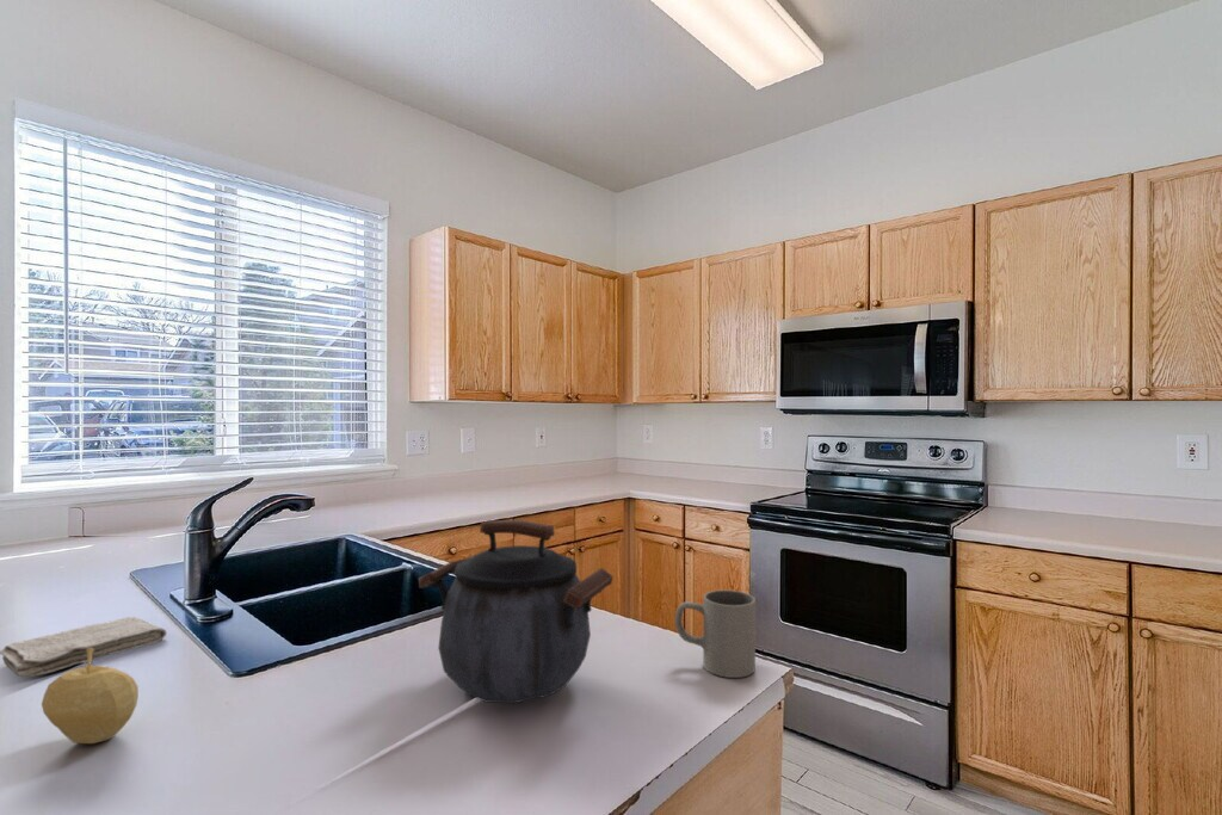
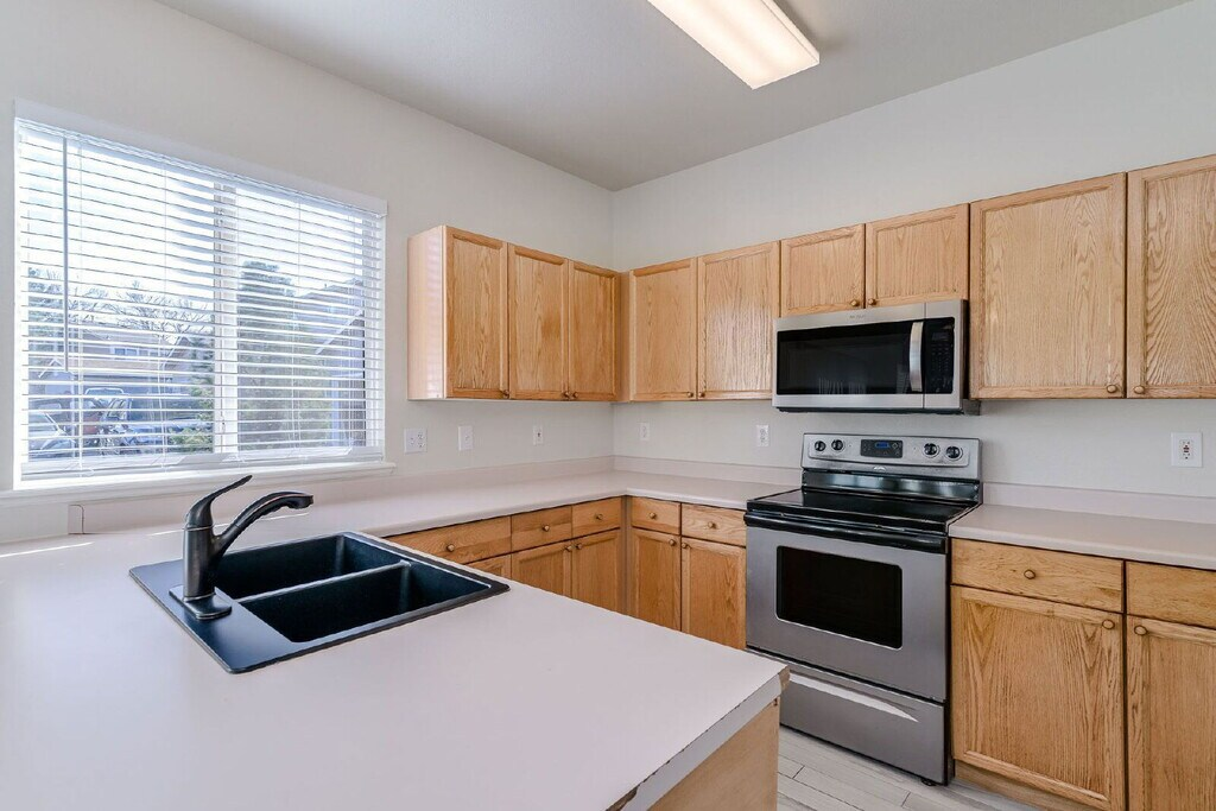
- mug (714, 630)
- fruit (91, 696)
- washcloth (85, 642)
- kettle (516, 604)
